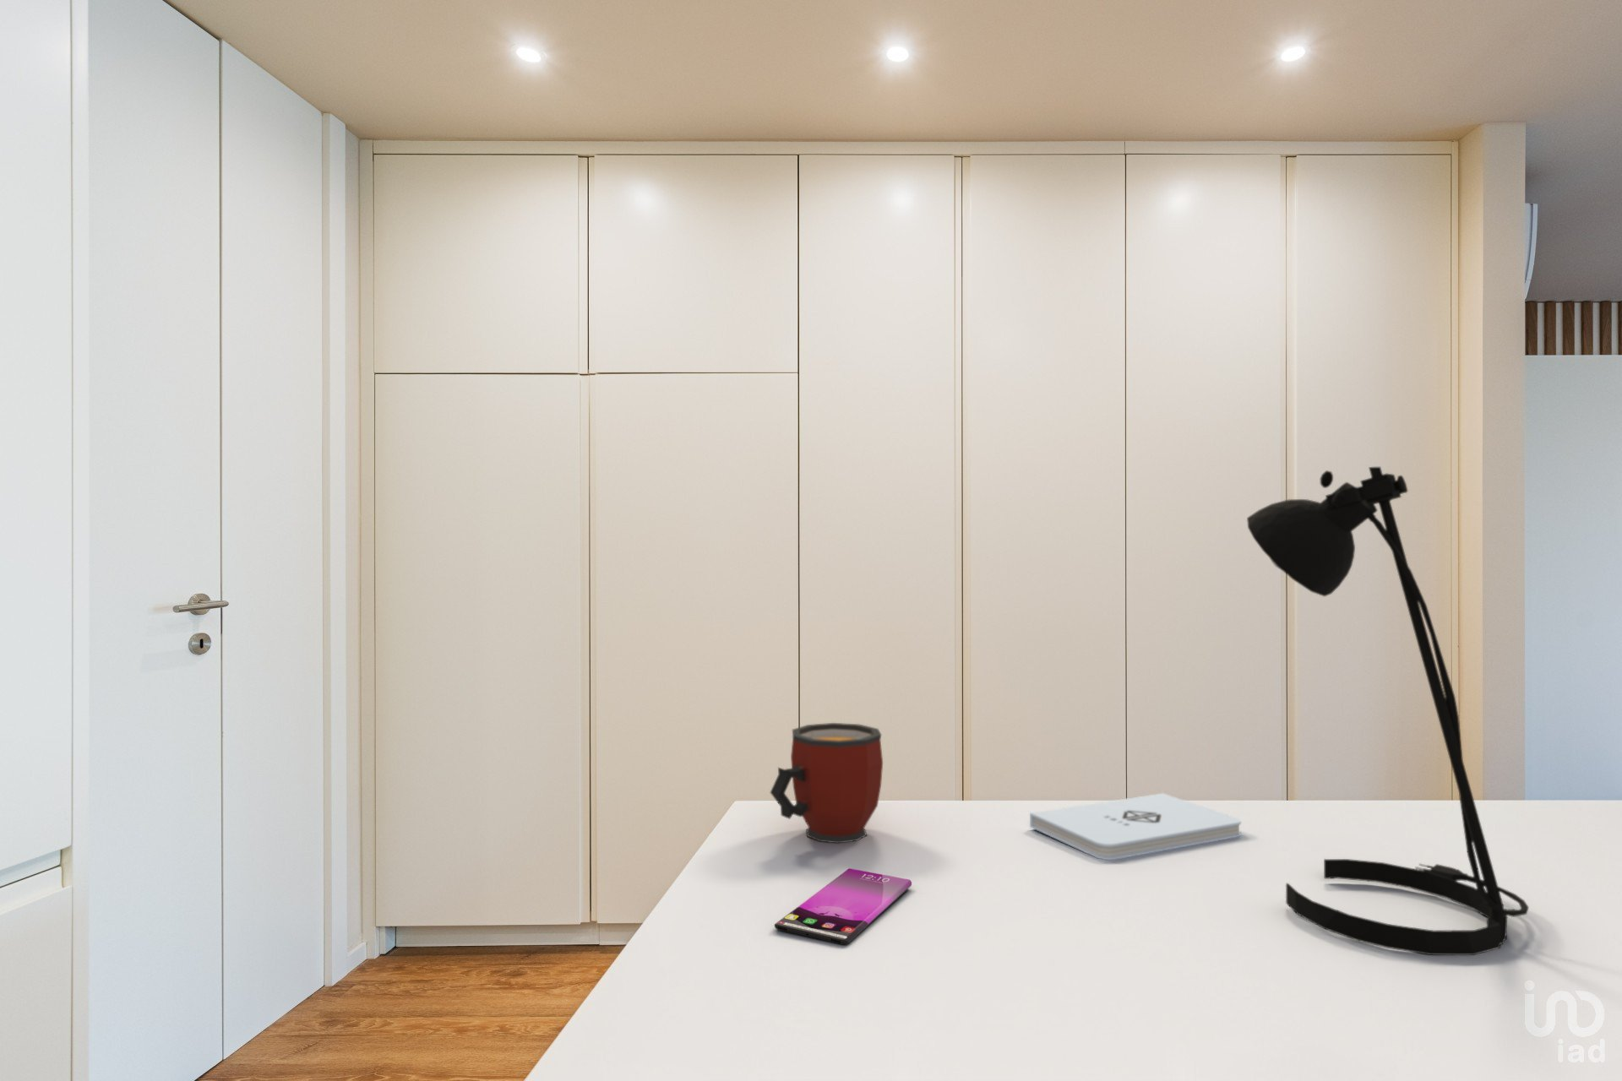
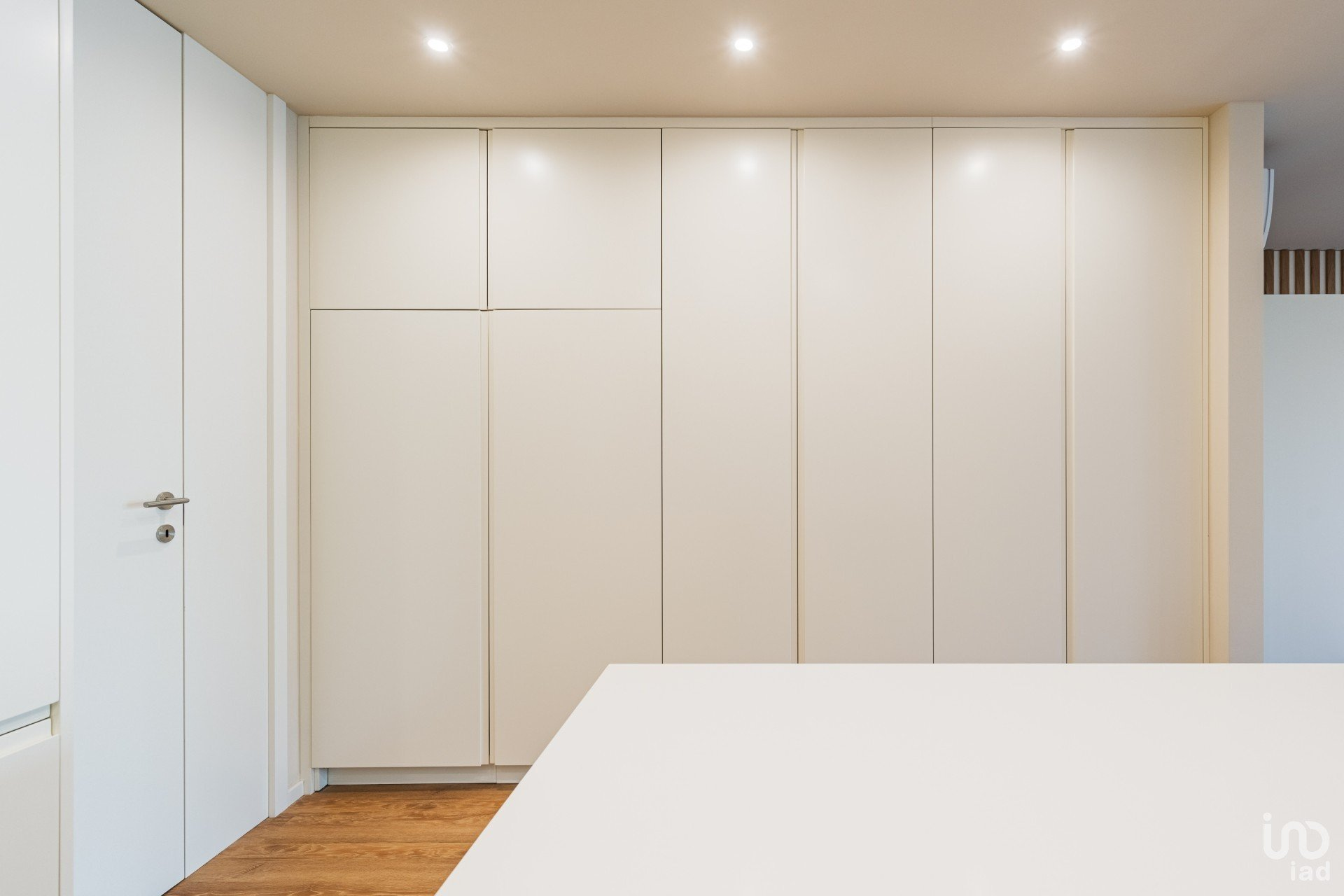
- desk lamp (1426, 674)
- notepad (1136, 823)
- smartphone (846, 902)
- mug (823, 784)
